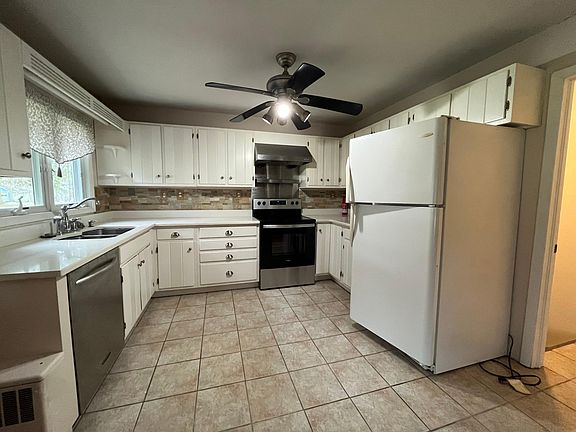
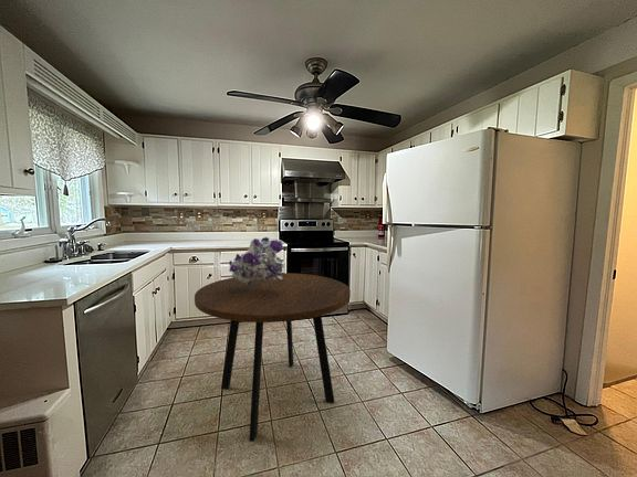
+ dining table (288, 342)
+ bouquet (261, 262)
